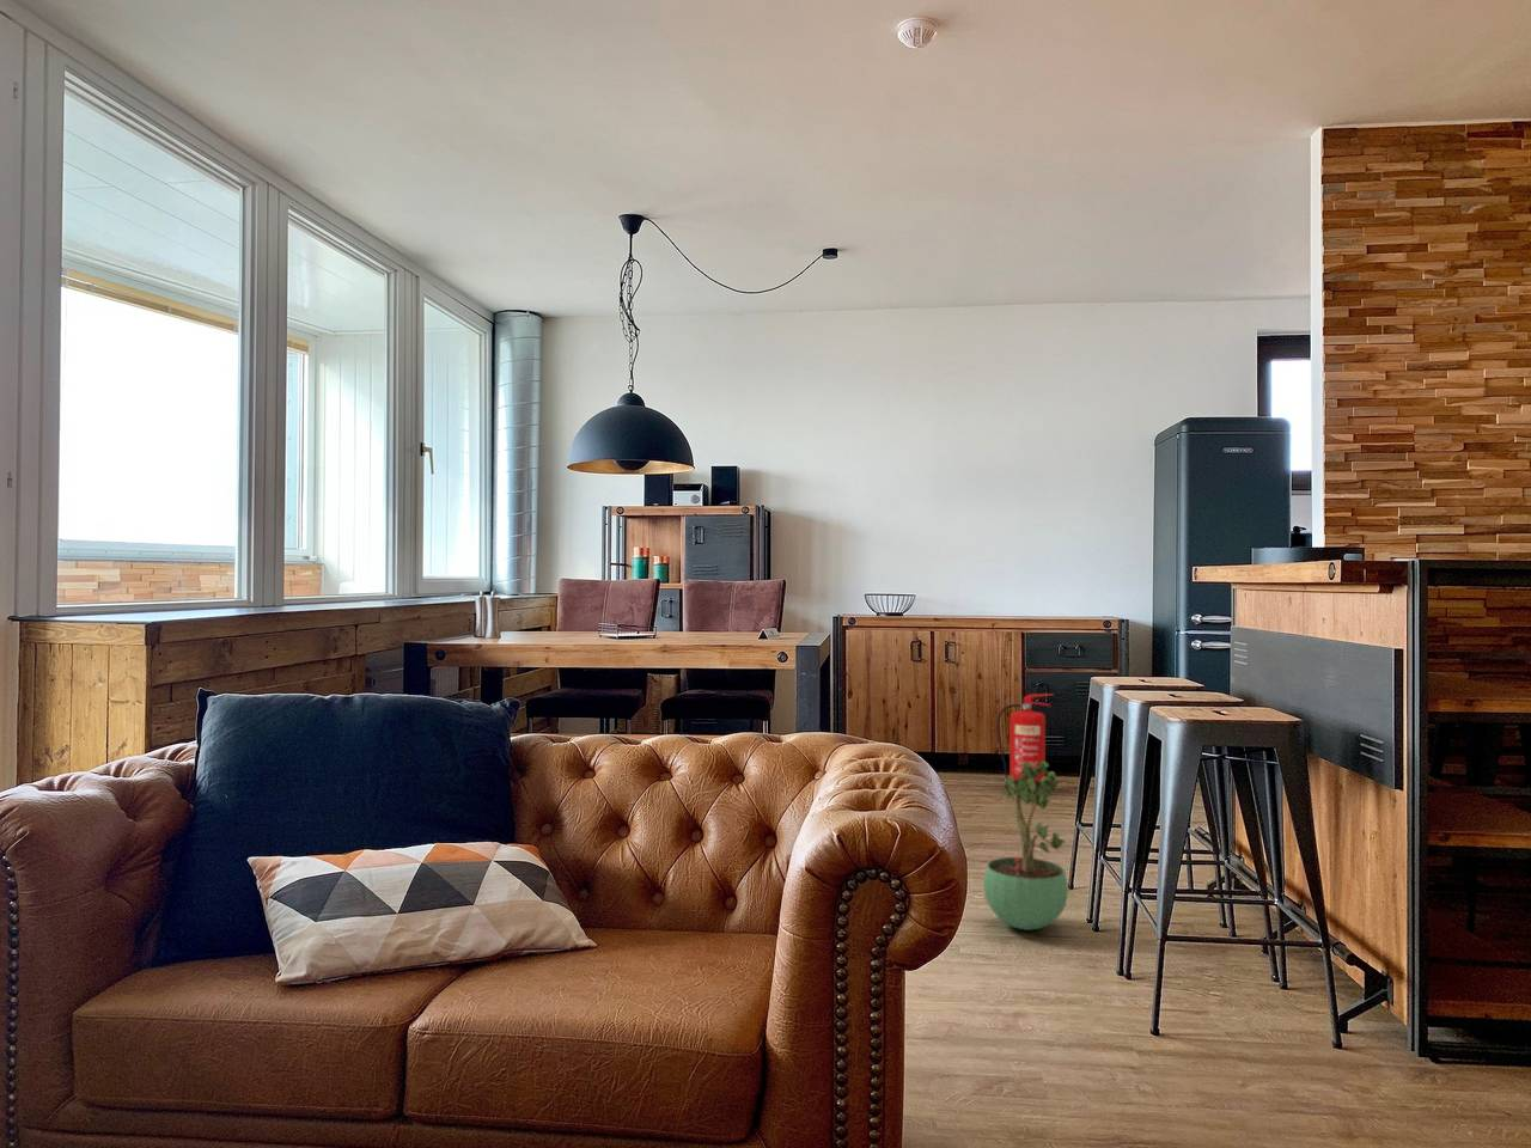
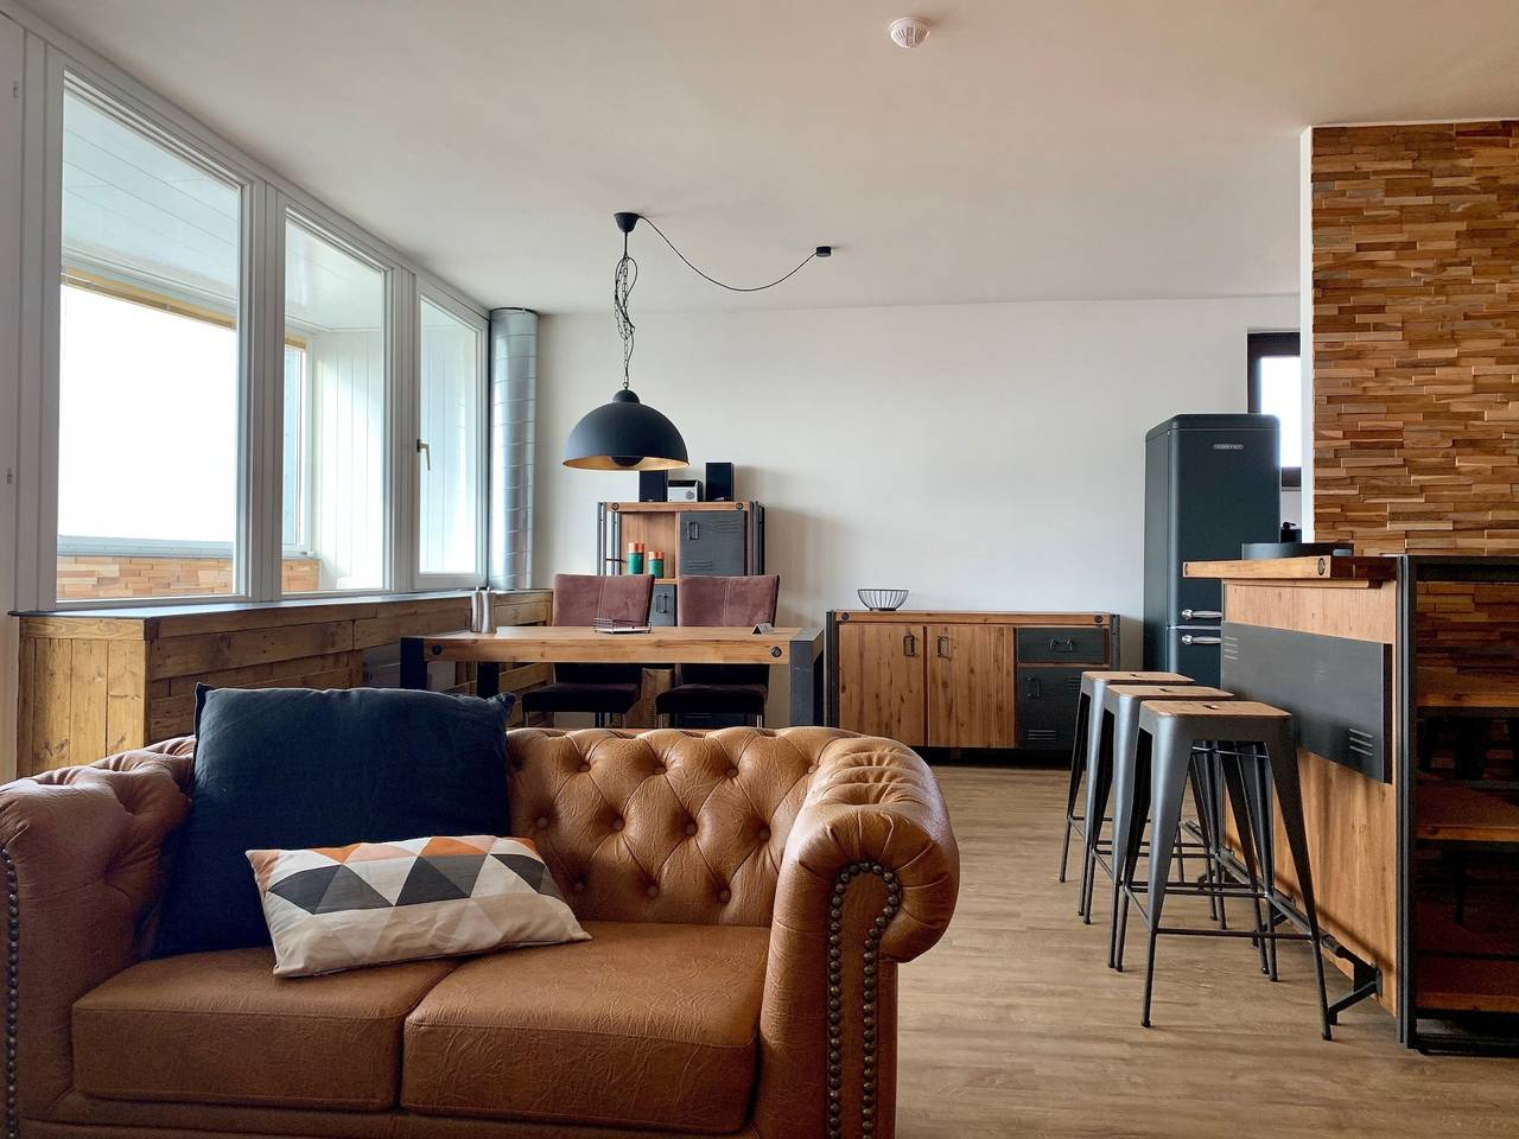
- potted plant (1023, 843)
- fire extinguisher (1023, 743)
